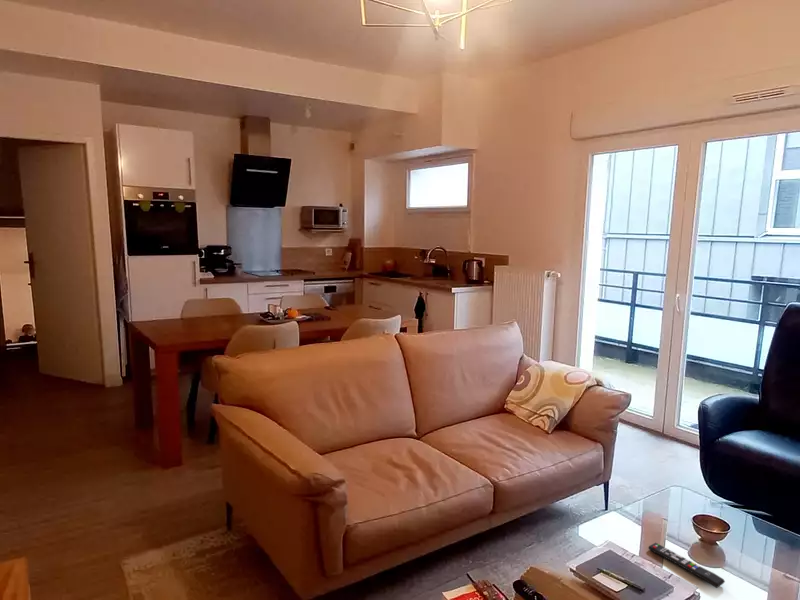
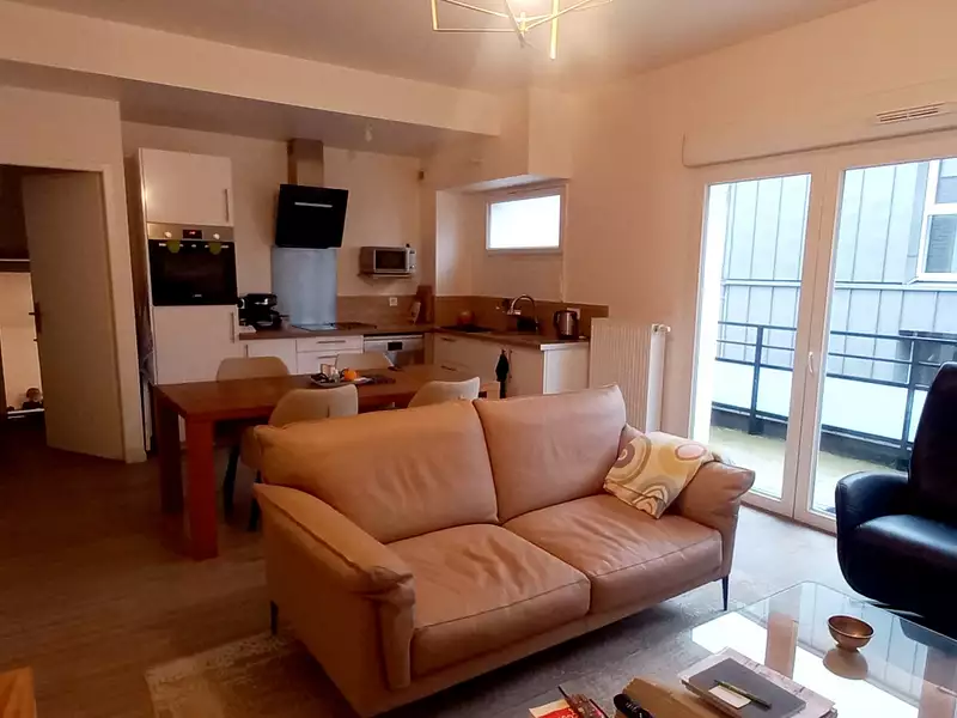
- remote control (684, 563)
